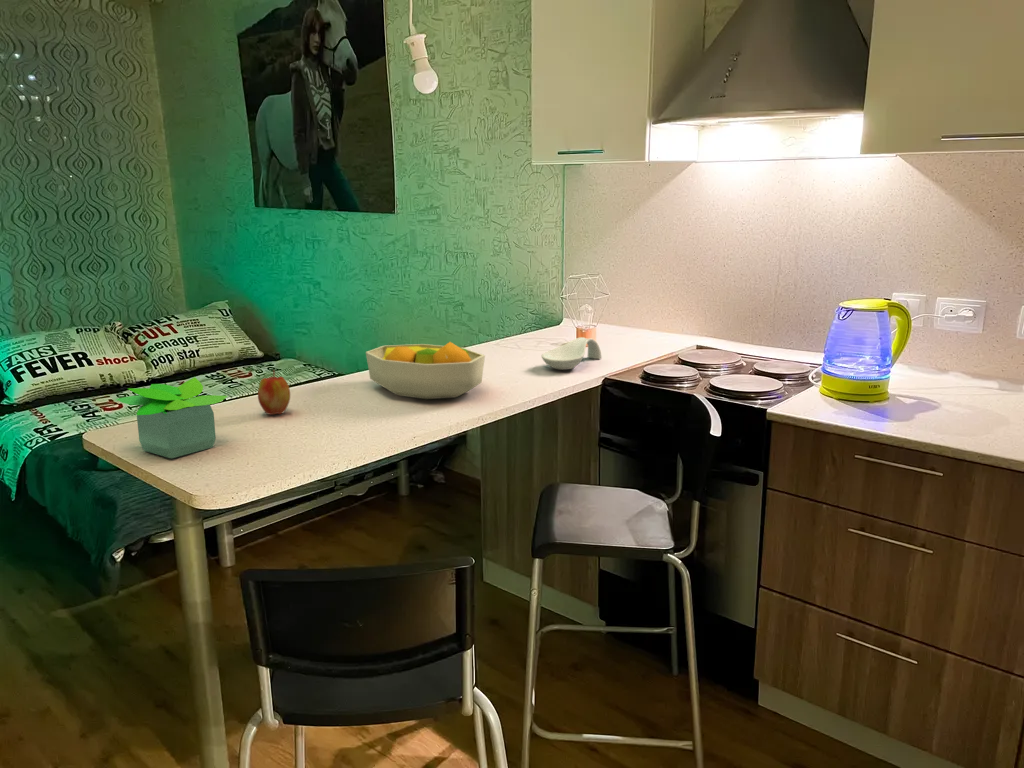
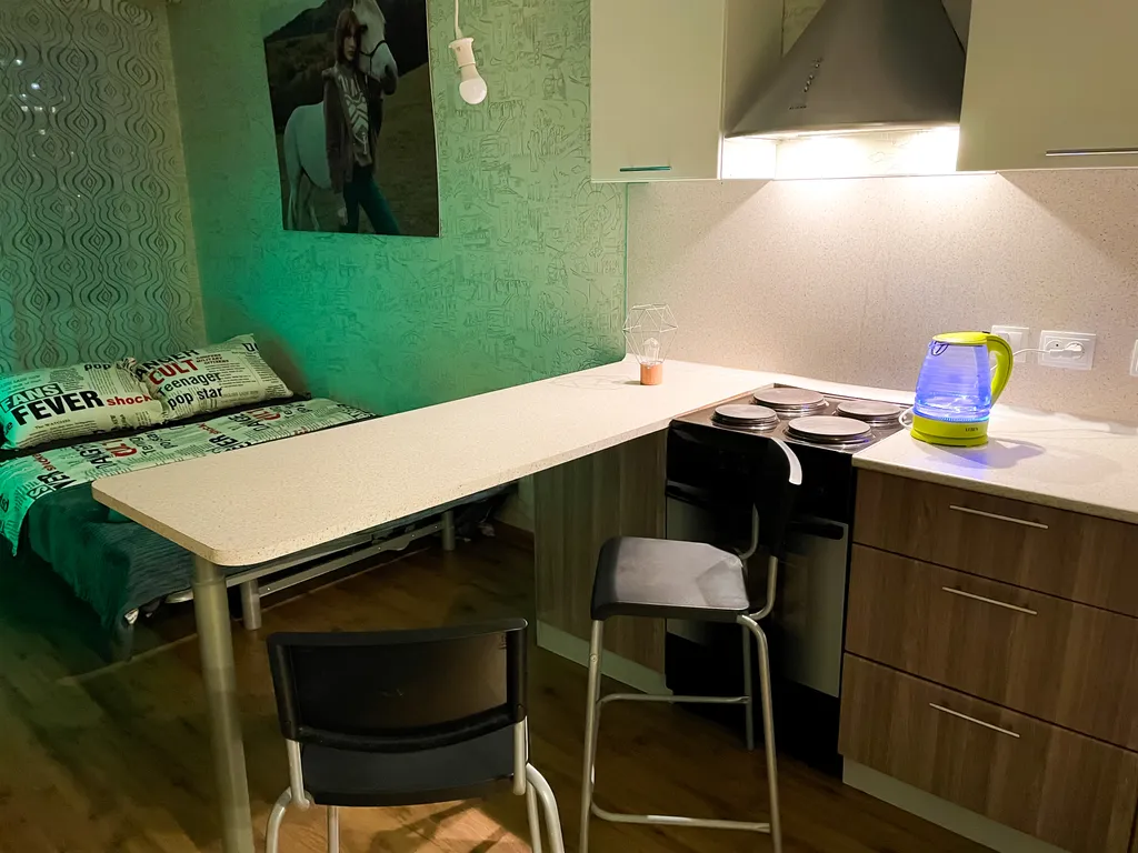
- spoon rest (573, 352)
- apple (274, 392)
- potted plant (171, 416)
- fruit bowl (424, 363)
